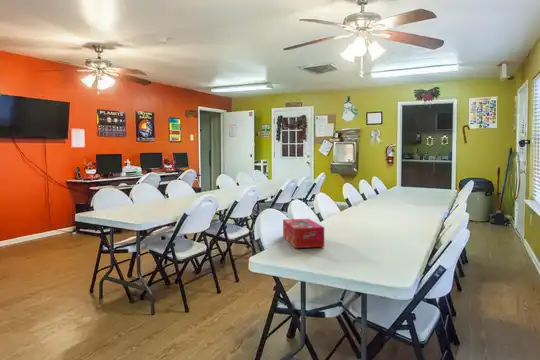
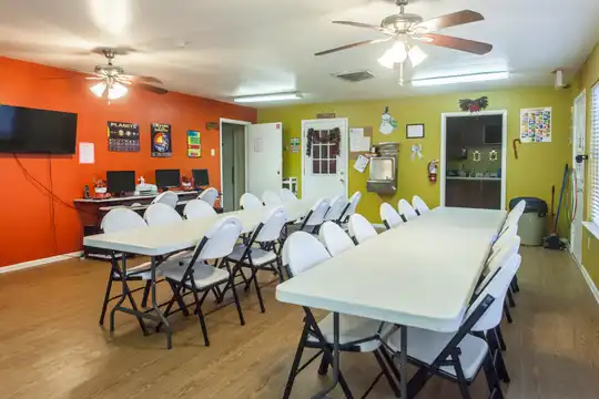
- tissue box (302, 232)
